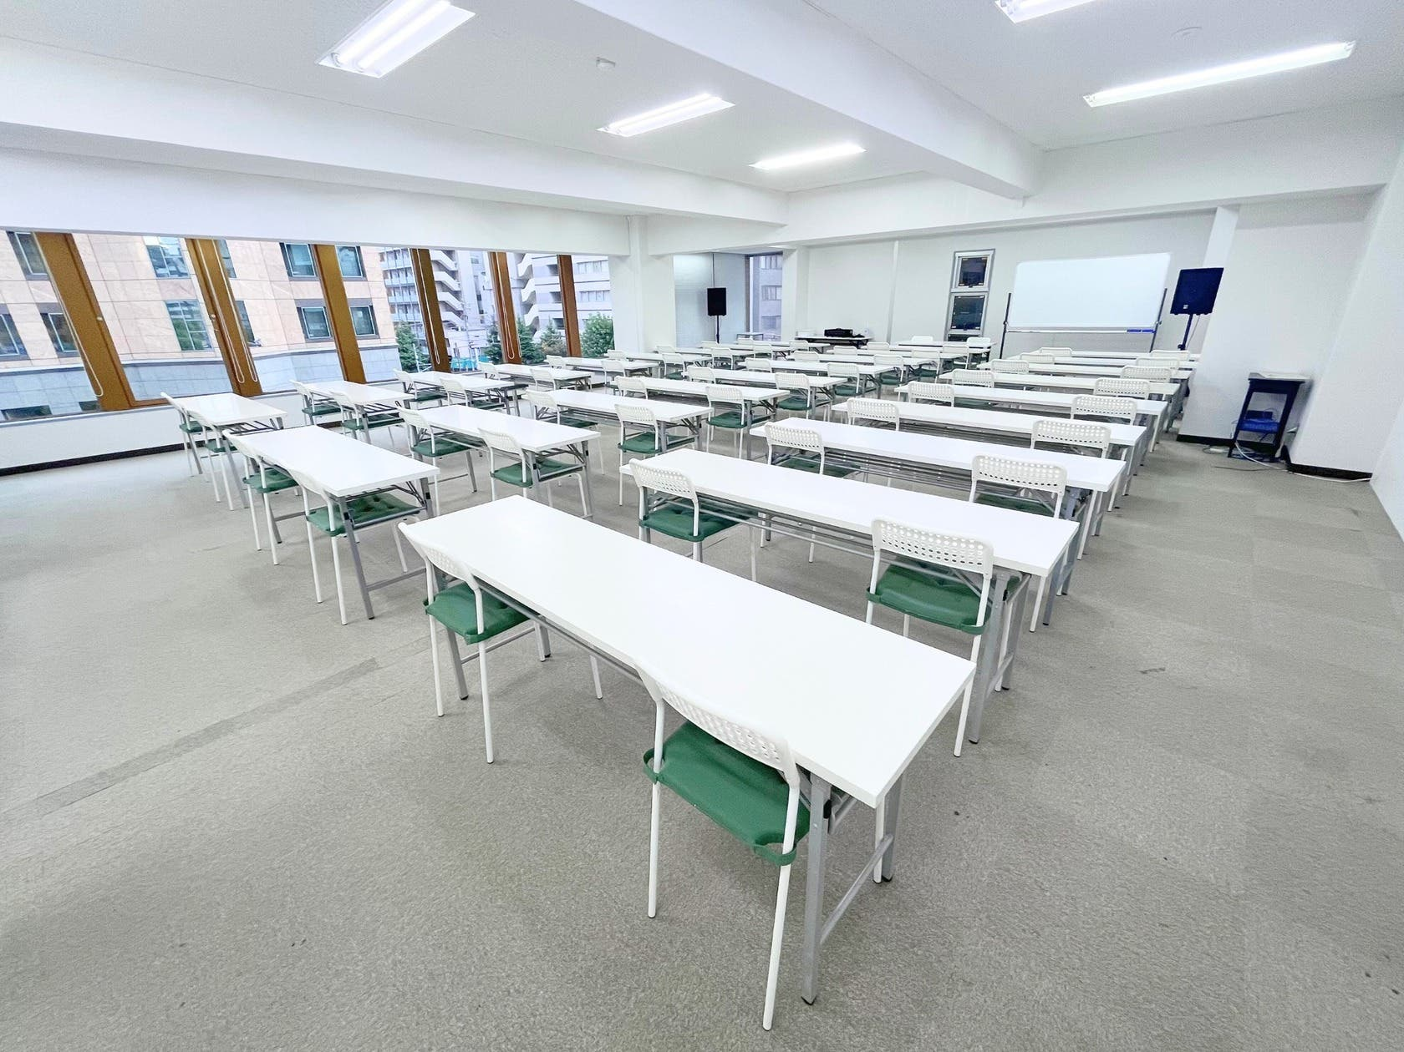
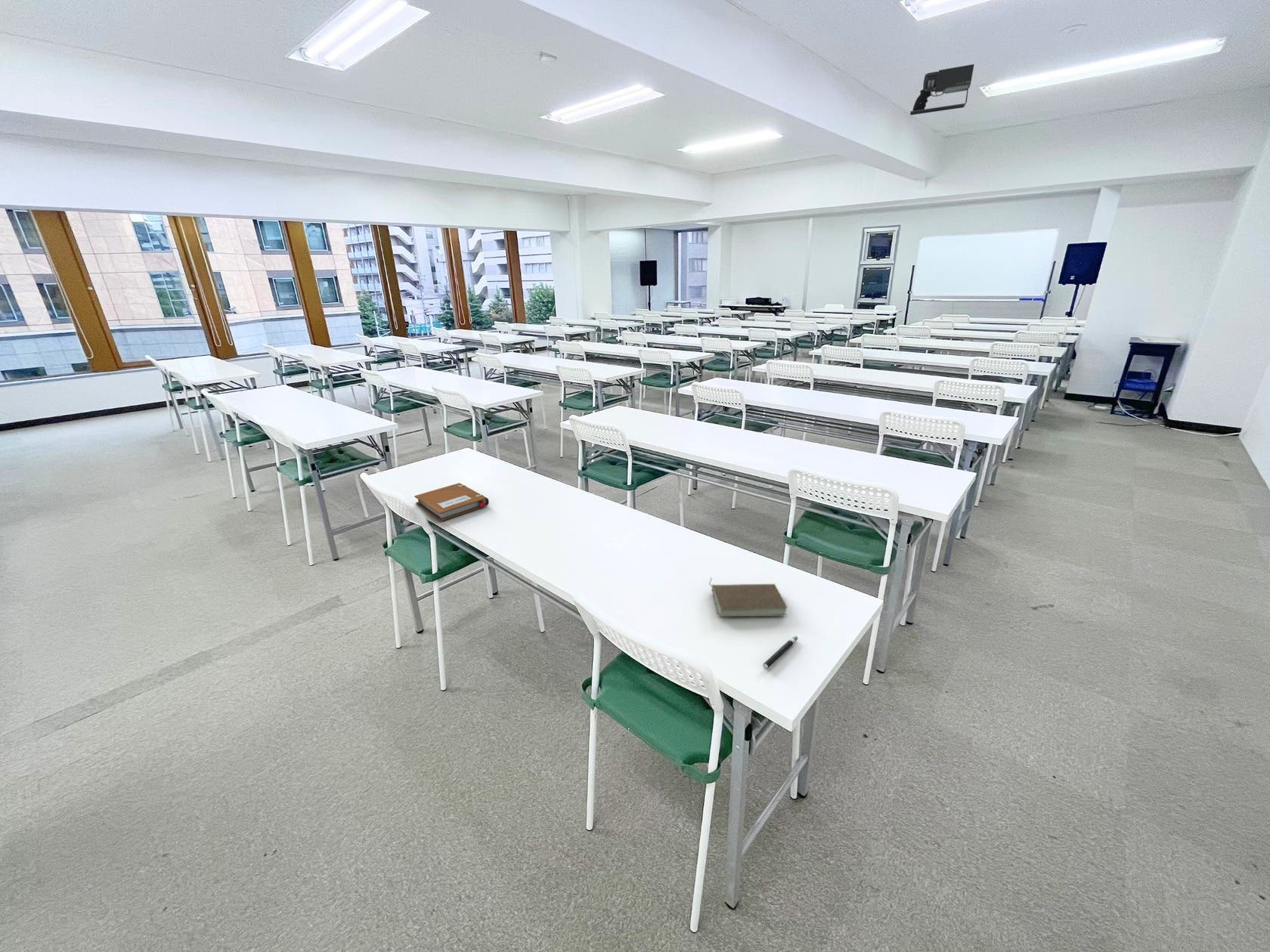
+ book (745, 595)
+ projector (940, 90)
+ electrical cable (781, 651)
+ notebook (452, 500)
